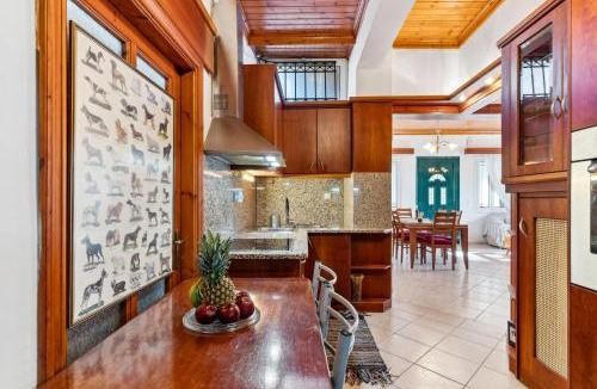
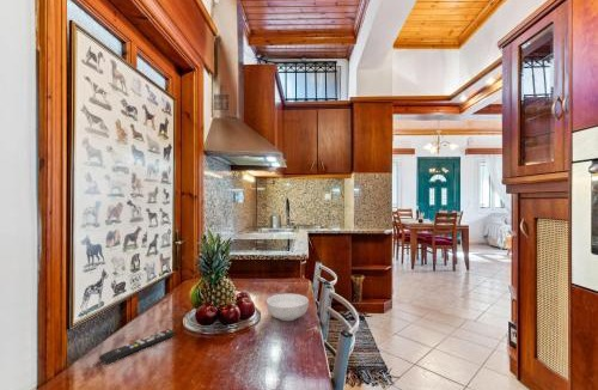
+ remote control (140, 343)
+ cereal bowl (287, 307)
